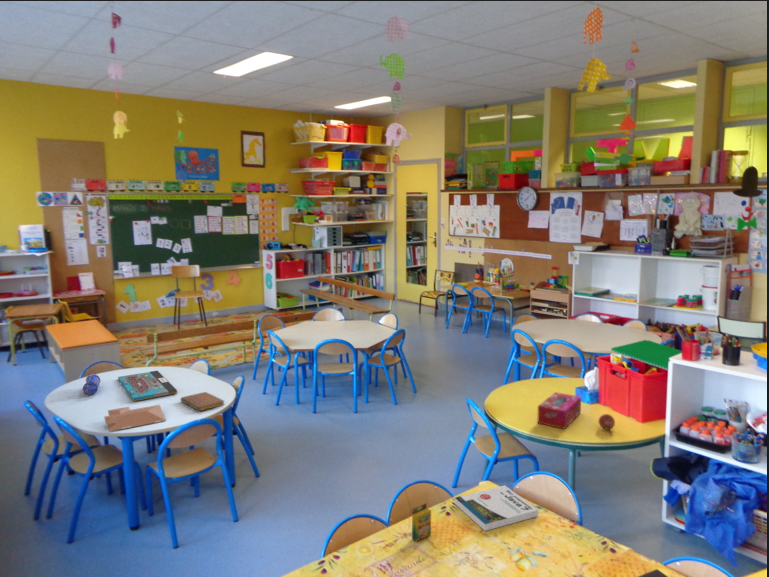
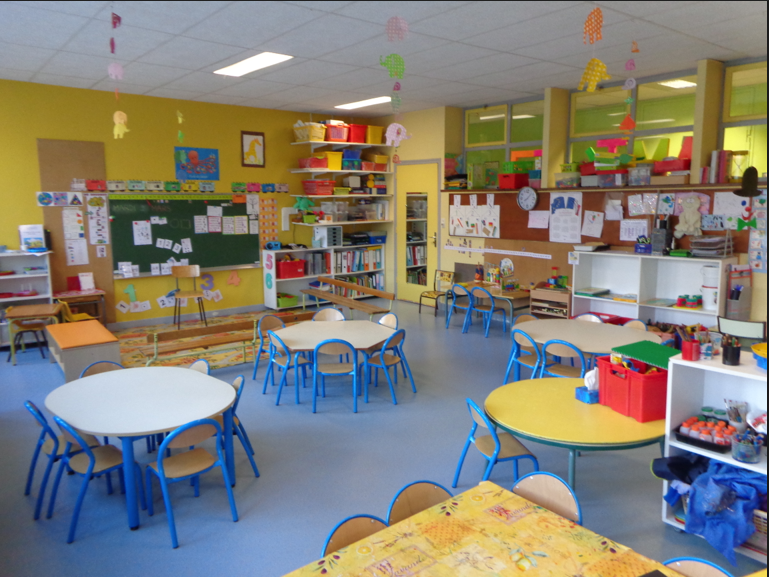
- apple (606, 422)
- board game (146, 383)
- notebook (202, 401)
- paper sheet (134, 415)
- book (495, 506)
- tissue box (559, 409)
- crayon box (421, 521)
- pencil case (91, 383)
